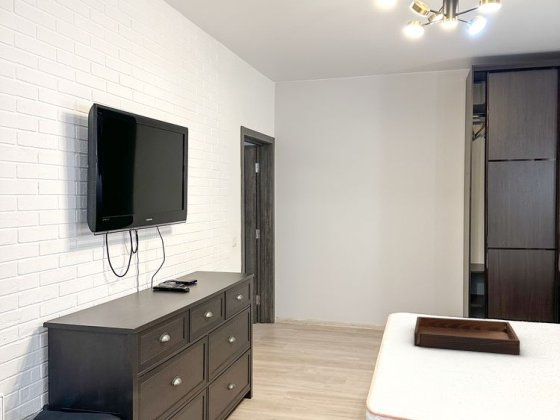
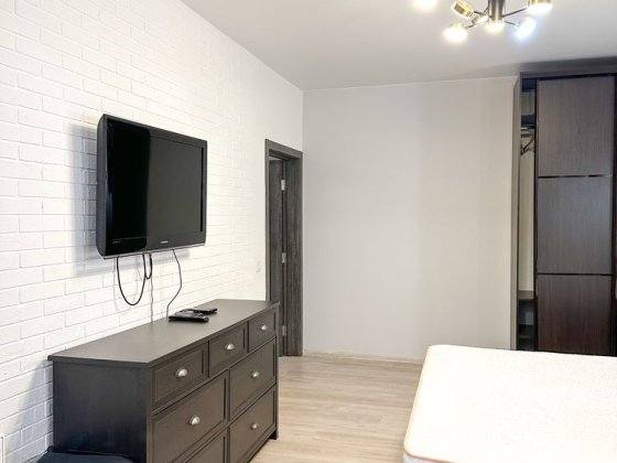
- serving tray (463, 333)
